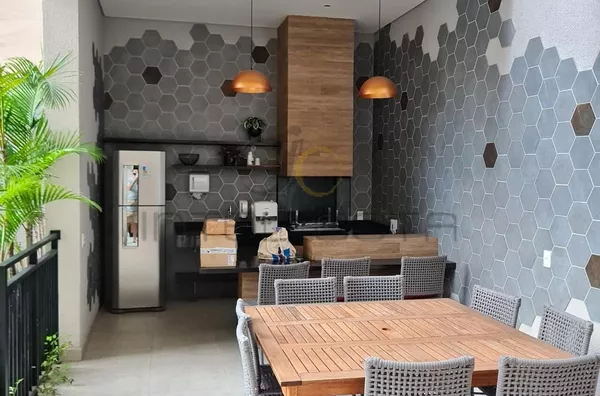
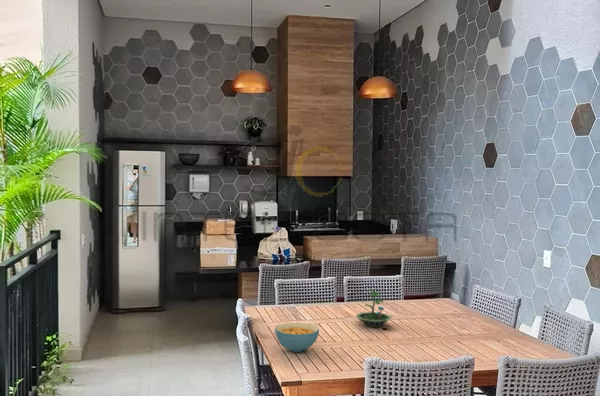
+ terrarium (374, 295)
+ cereal bowl (296, 339)
